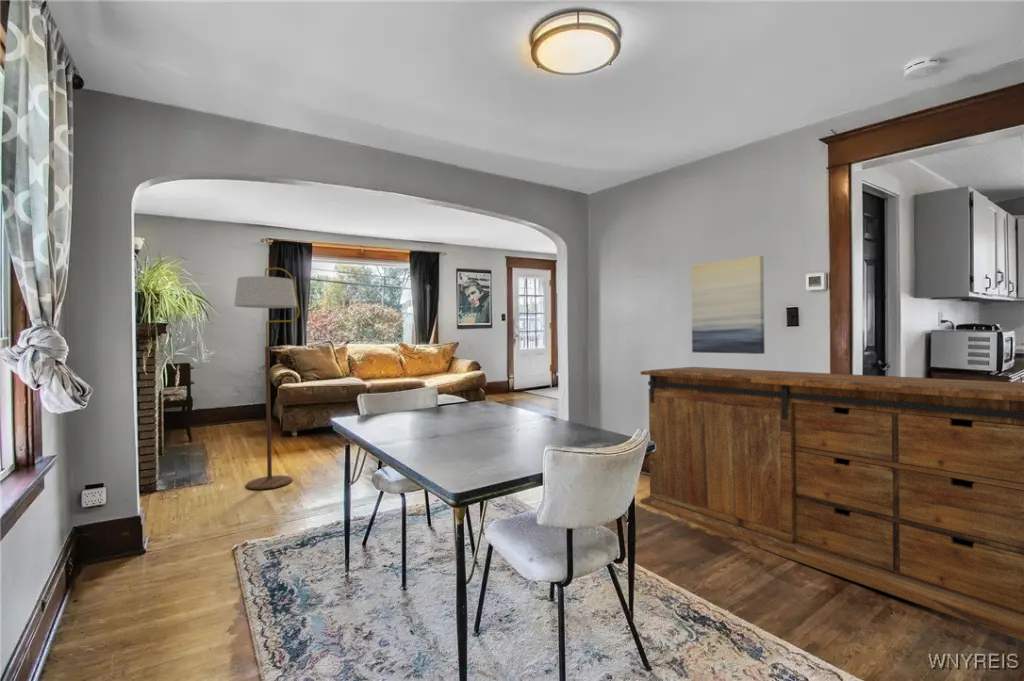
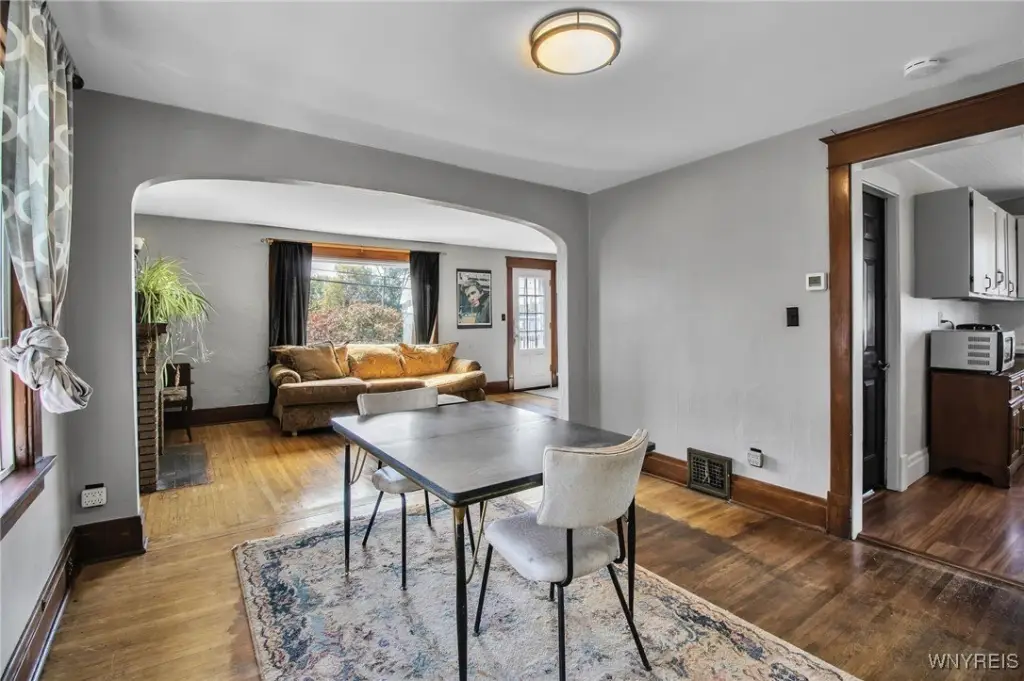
- wall art (725, 307)
- floor lamp (269, 375)
- sideboard (807, 460)
